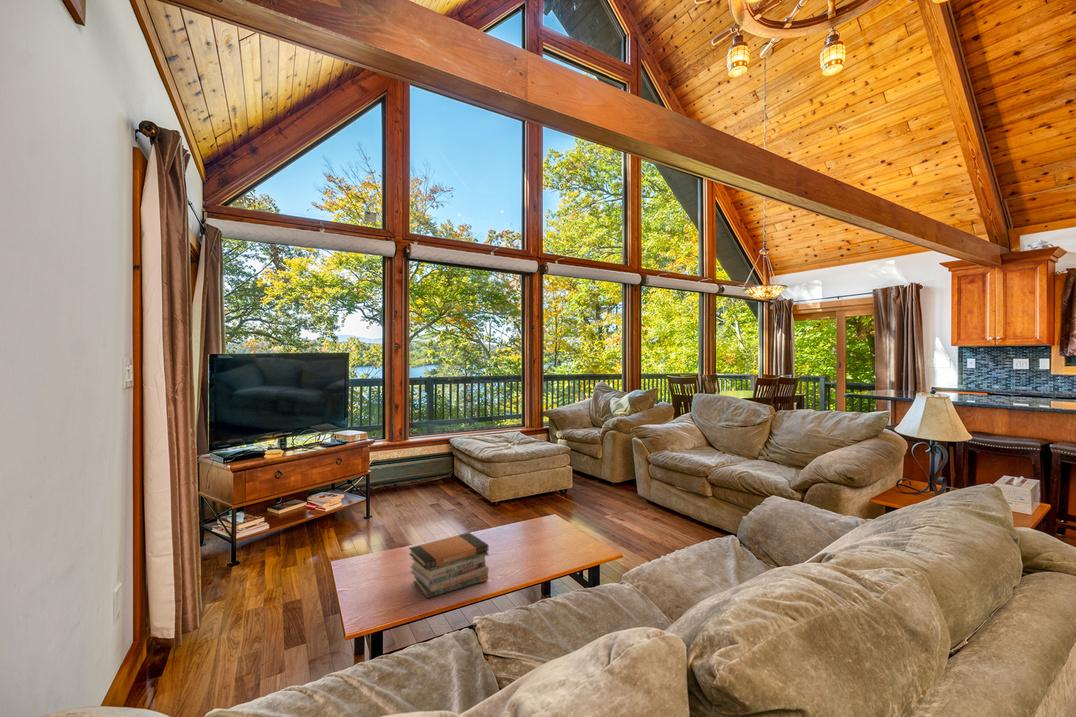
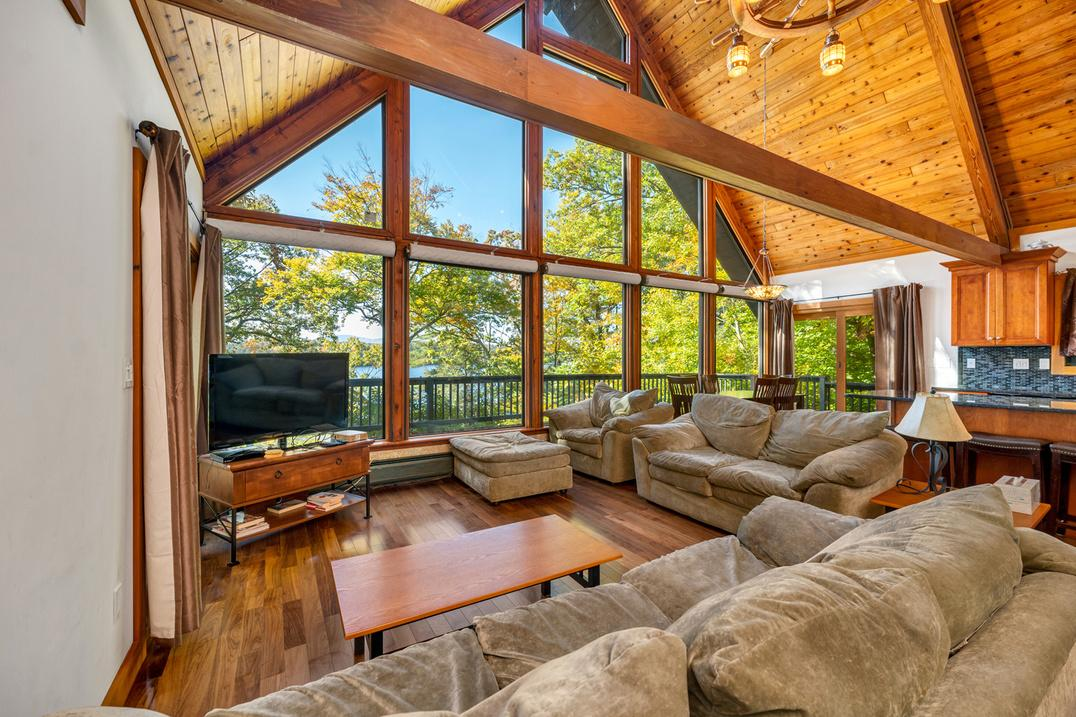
- book stack (449, 563)
